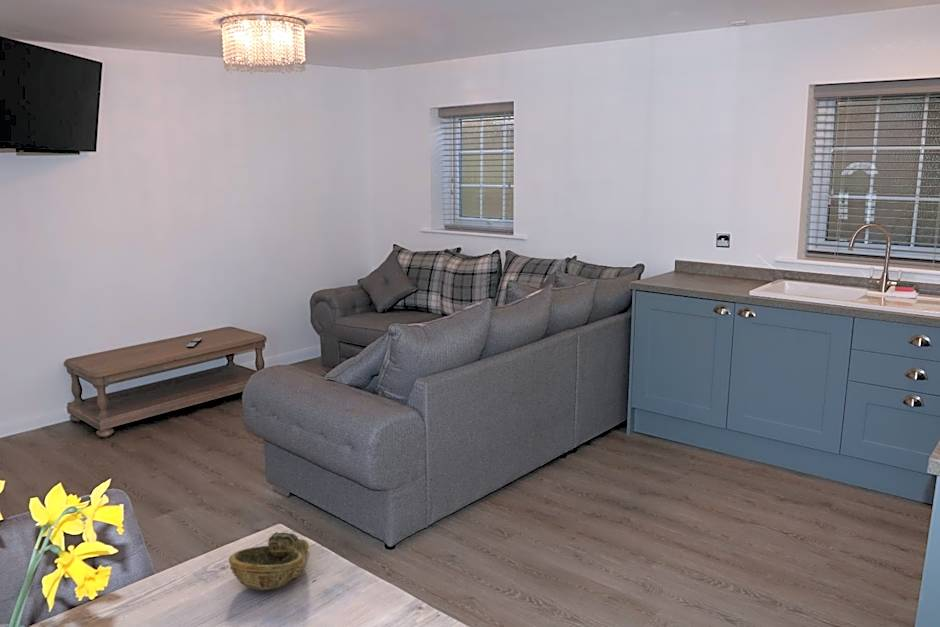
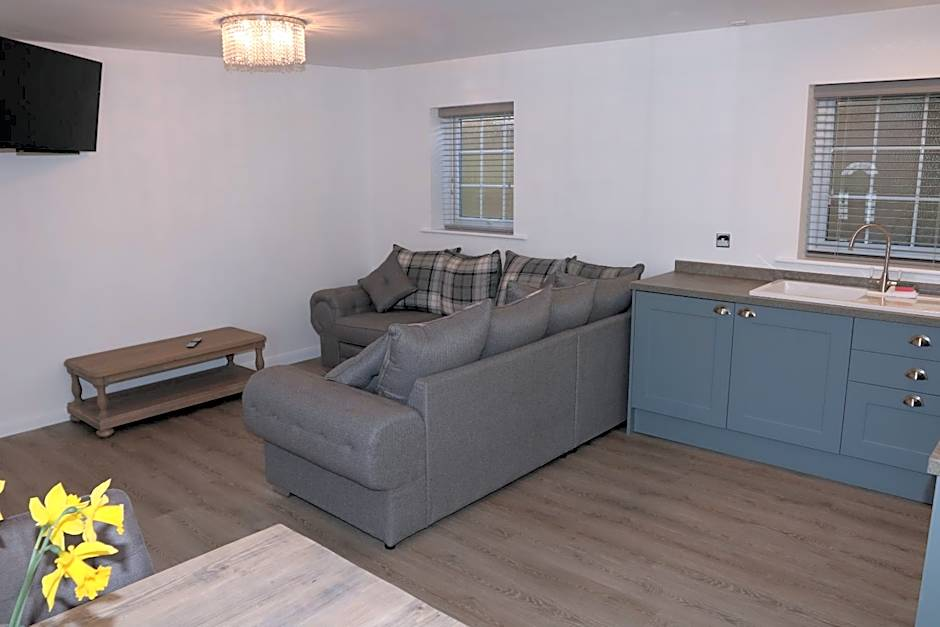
- decorative bowl (277, 555)
